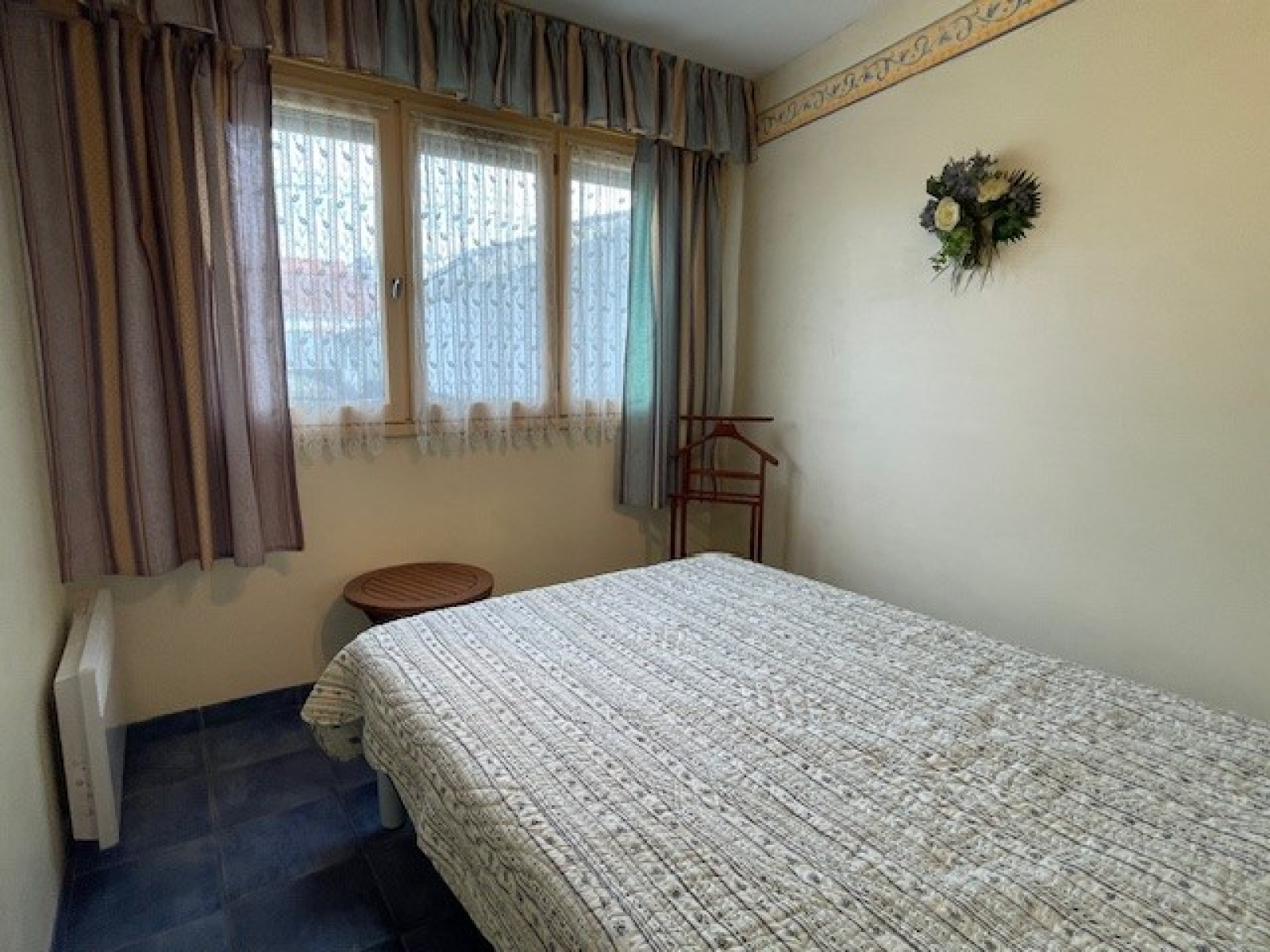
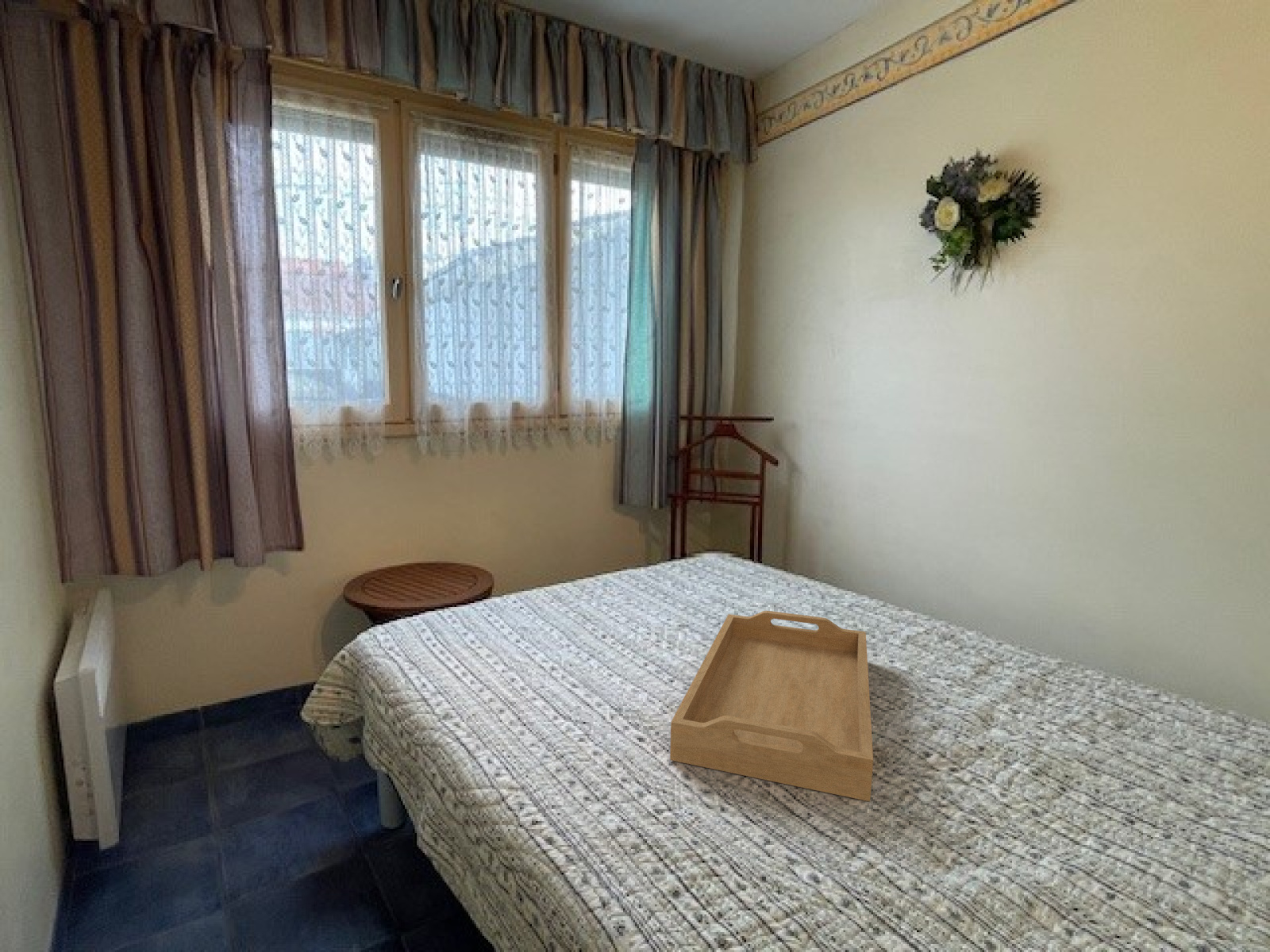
+ serving tray (783, 681)
